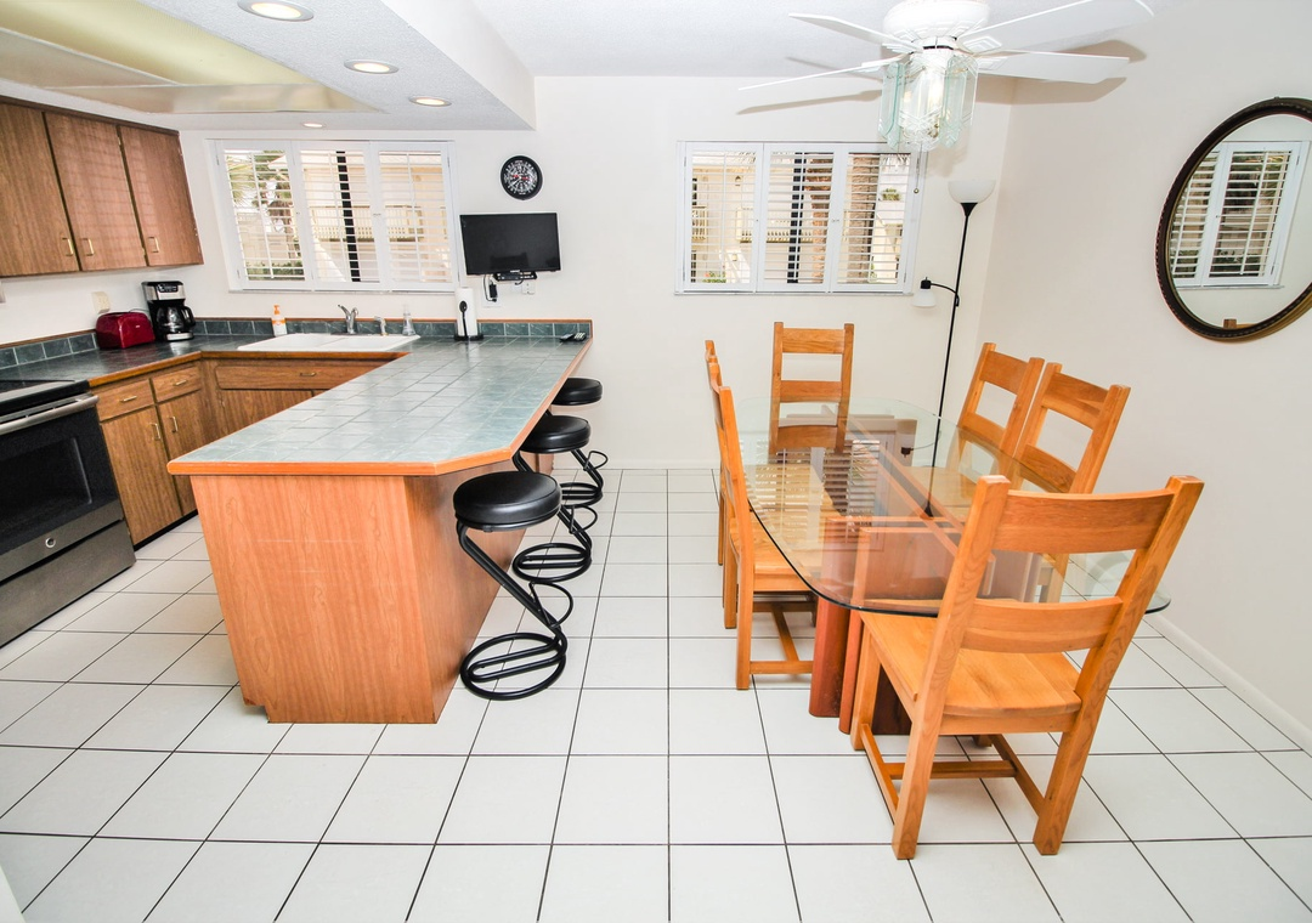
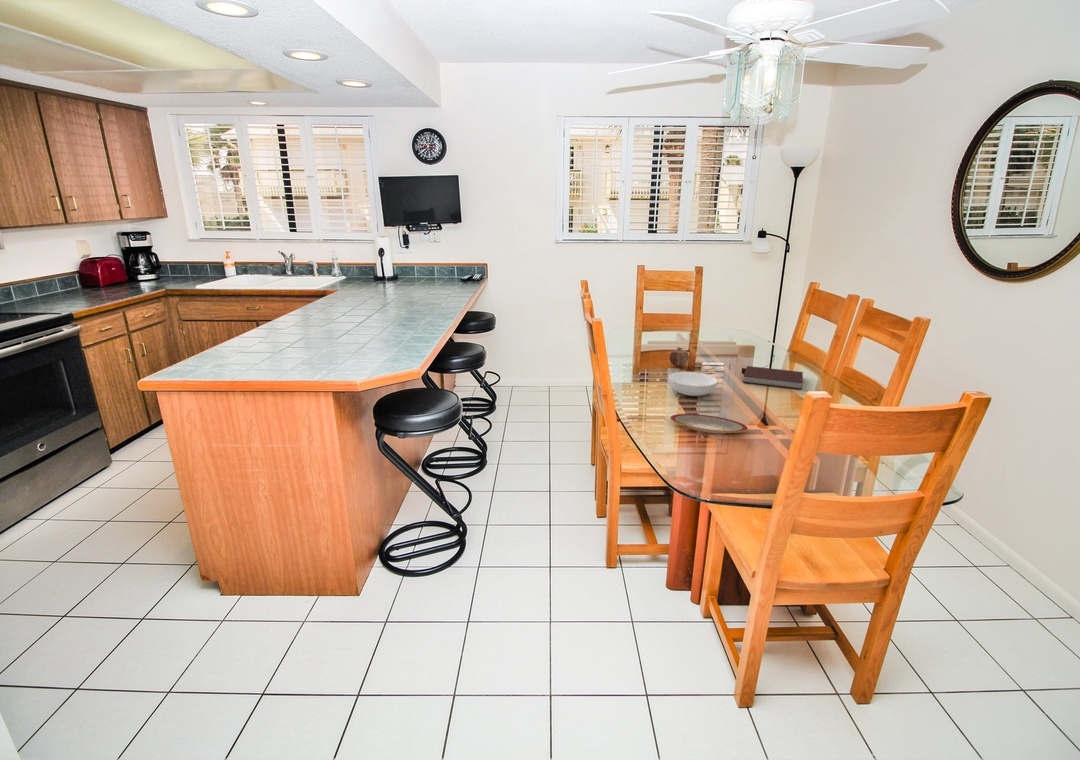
+ notebook (772, 376)
+ serving bowl (692, 385)
+ fruit (679, 356)
+ plate (707, 425)
